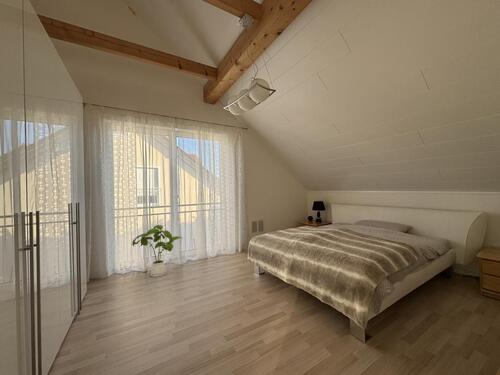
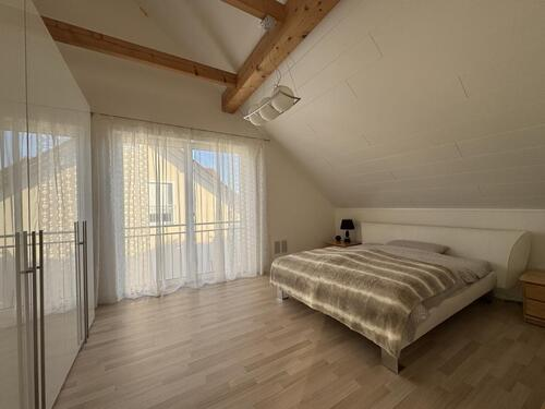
- house plant (161, 251)
